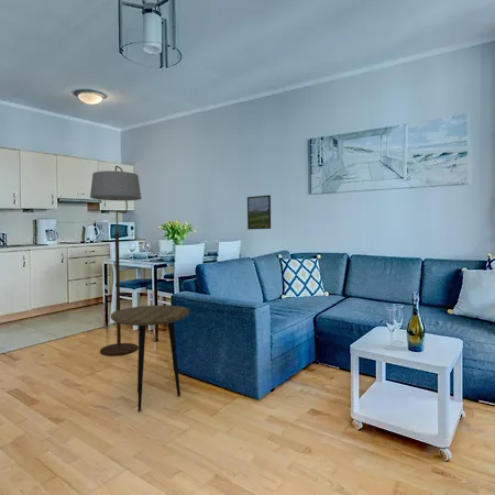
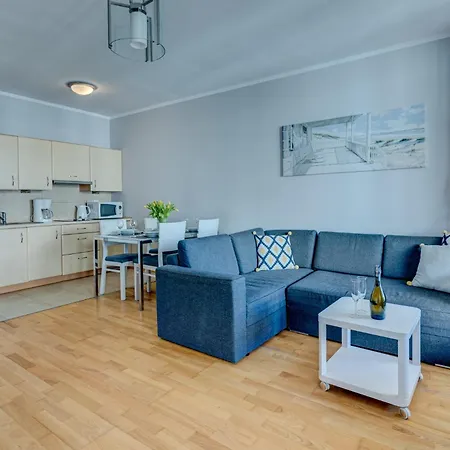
- floor lamp (118, 257)
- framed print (258, 212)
- side table (143, 355)
